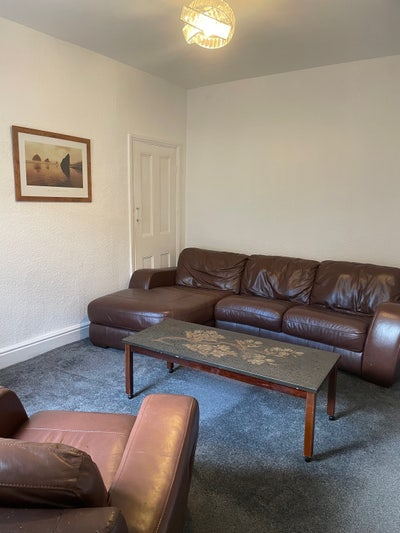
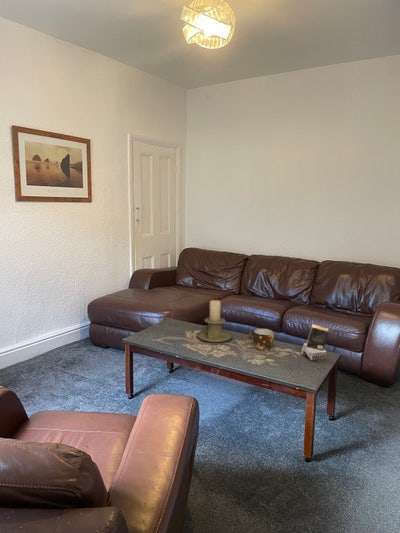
+ book (315, 340)
+ candle holder (214, 319)
+ cup (261, 339)
